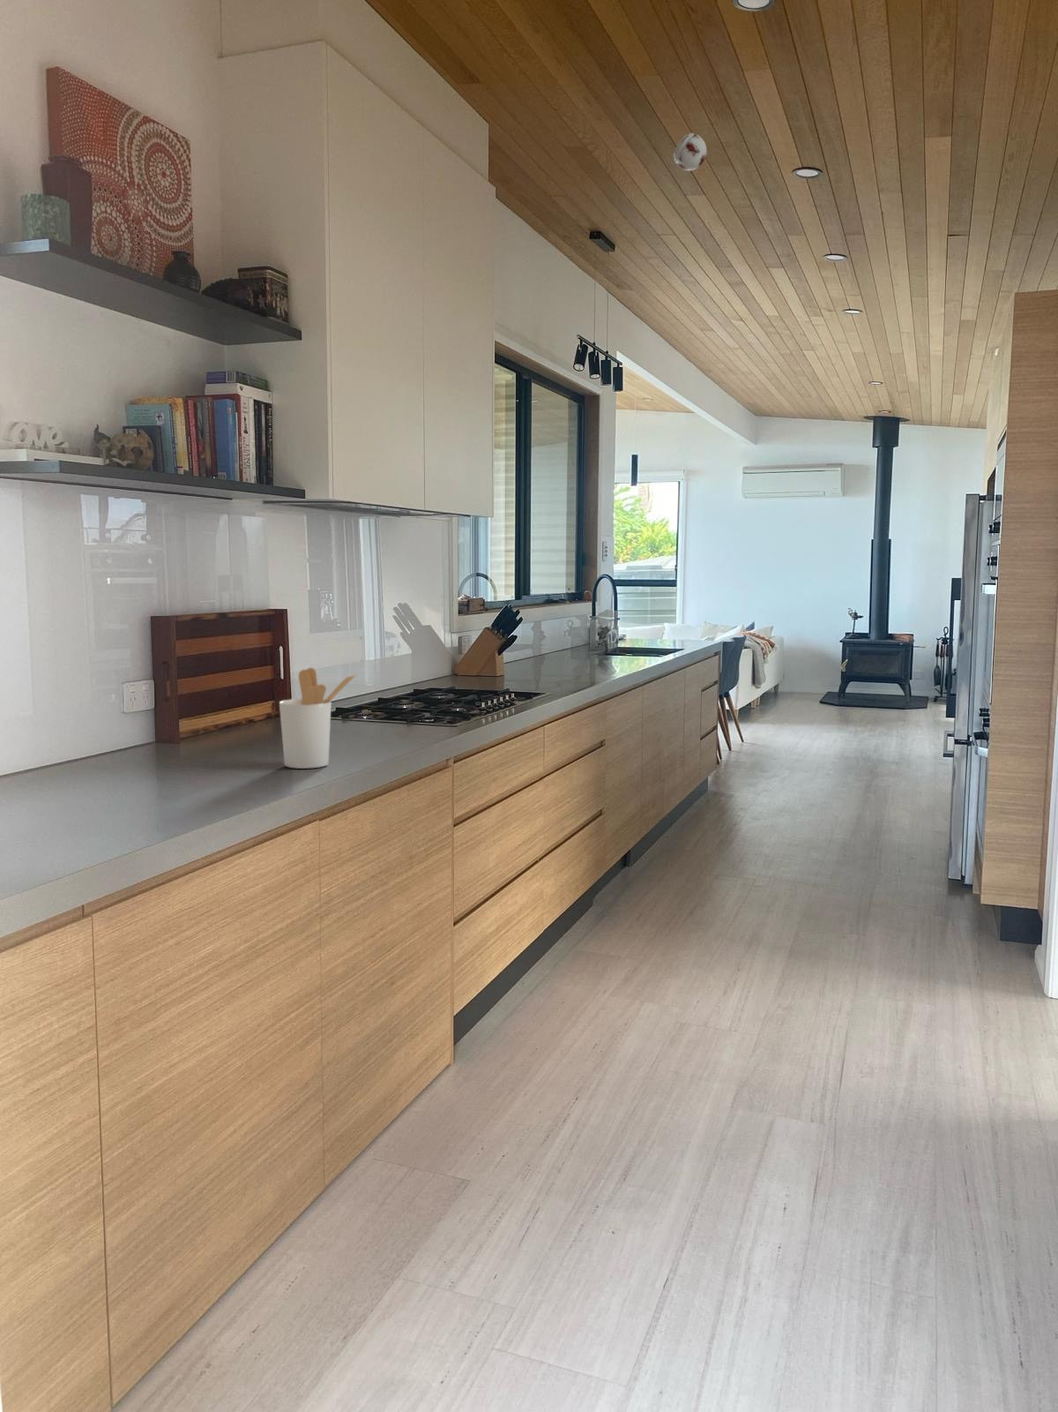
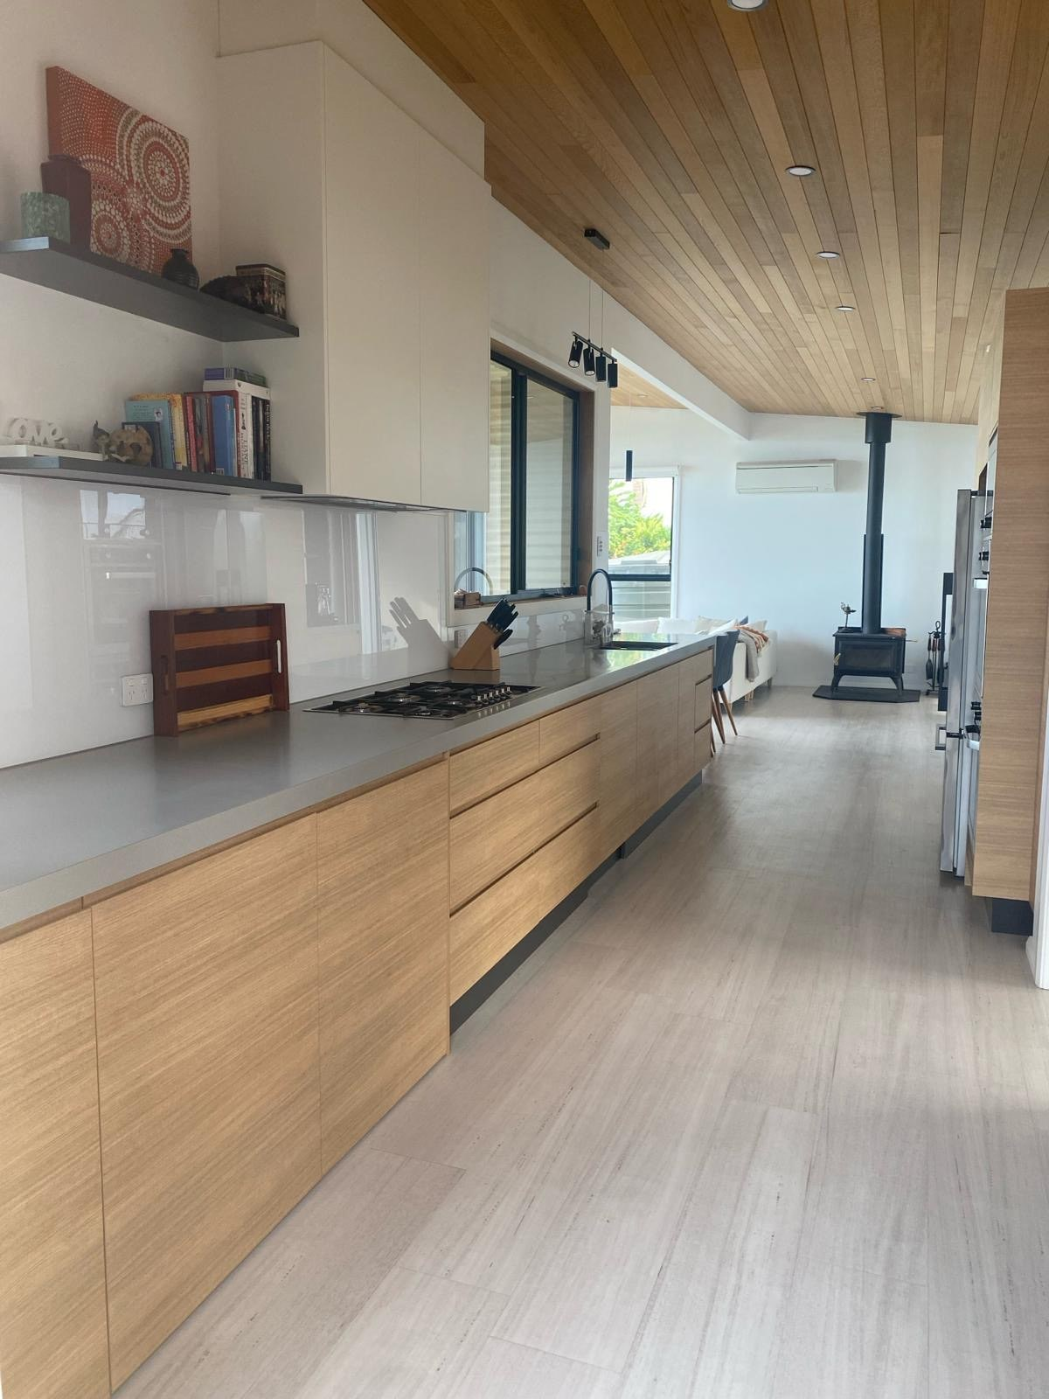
- utensil holder (319, 717)
- smoke detector (689, 152)
